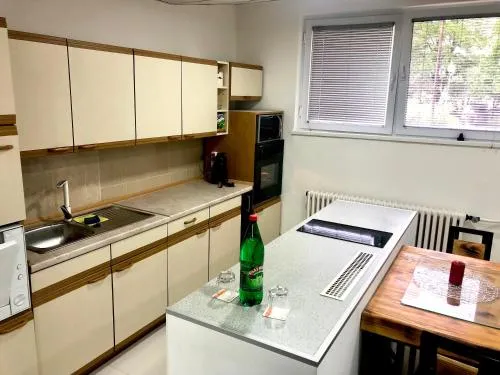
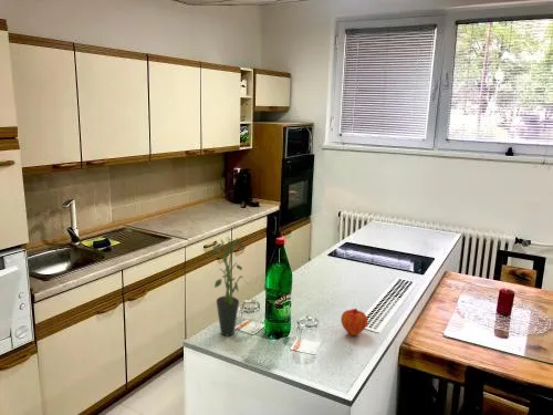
+ potted plant (229, 284)
+ fruit (354, 321)
